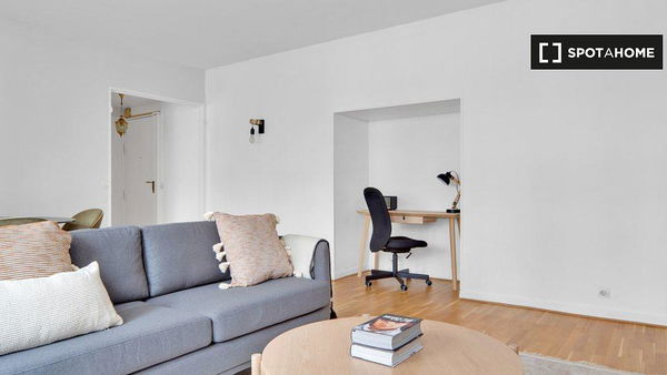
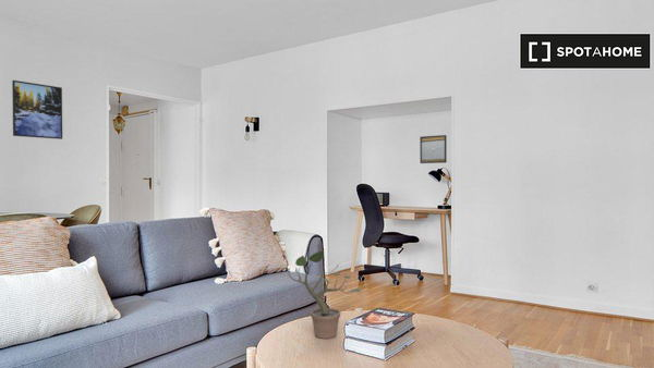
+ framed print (38, 110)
+ potted plant (320, 291)
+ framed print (433, 149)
